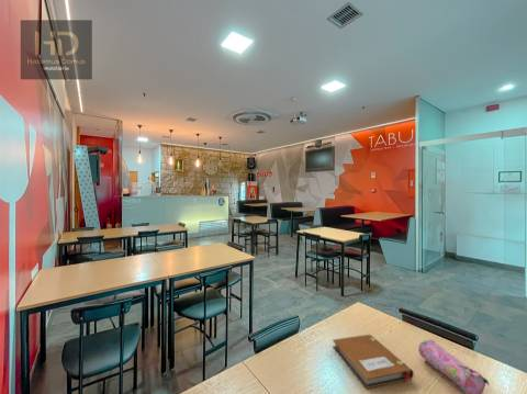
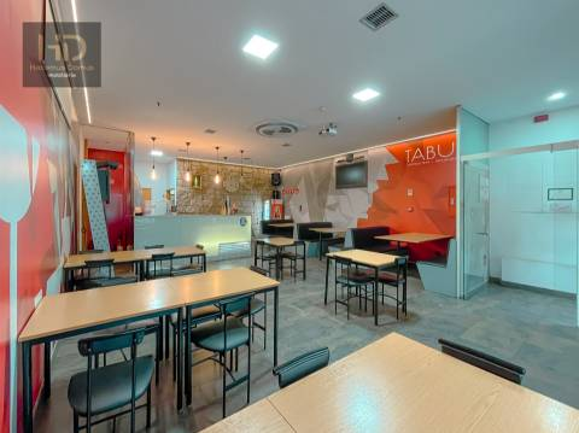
- notebook (370, 358)
- pencil case (449, 364)
